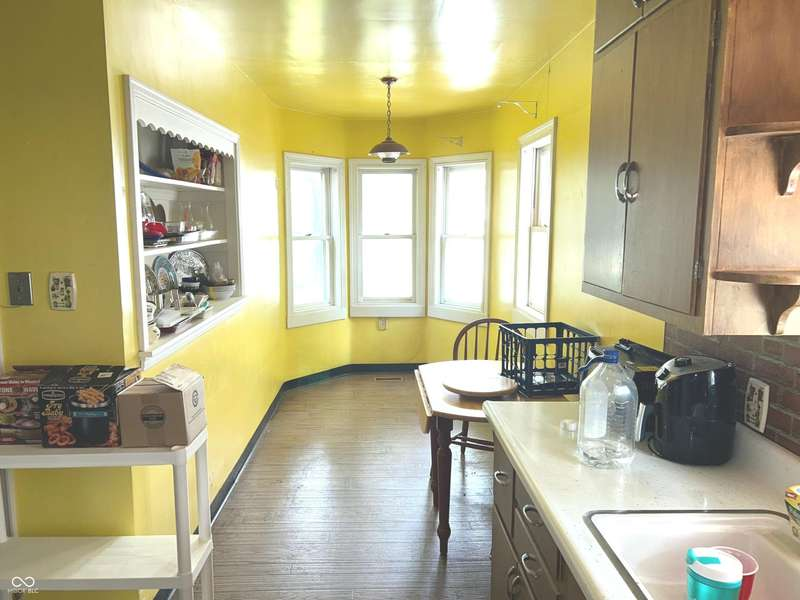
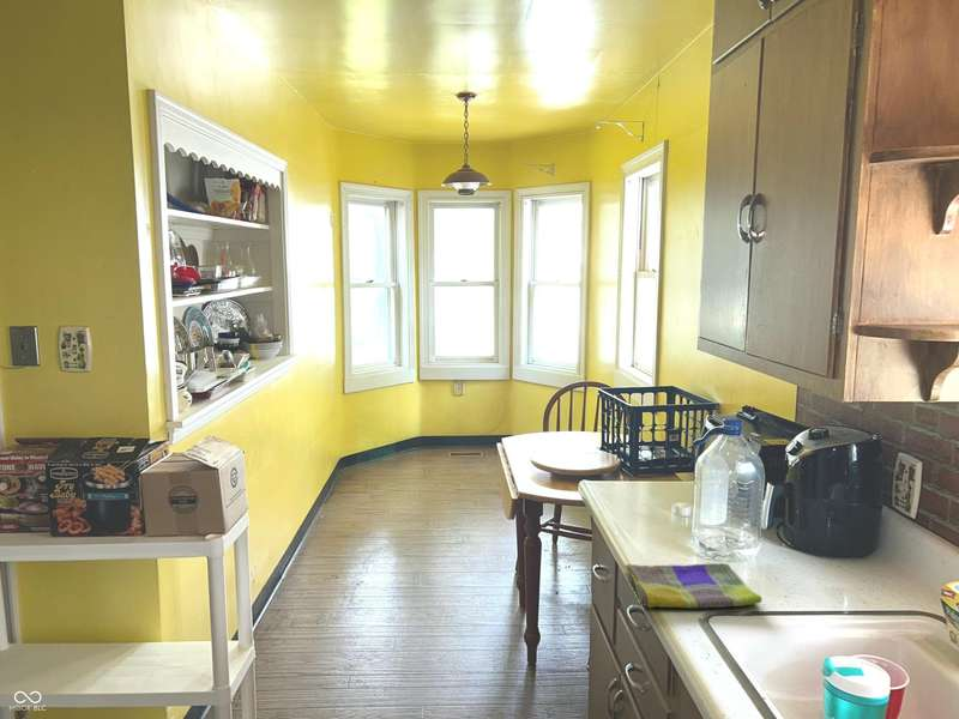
+ dish towel (688, 584)
